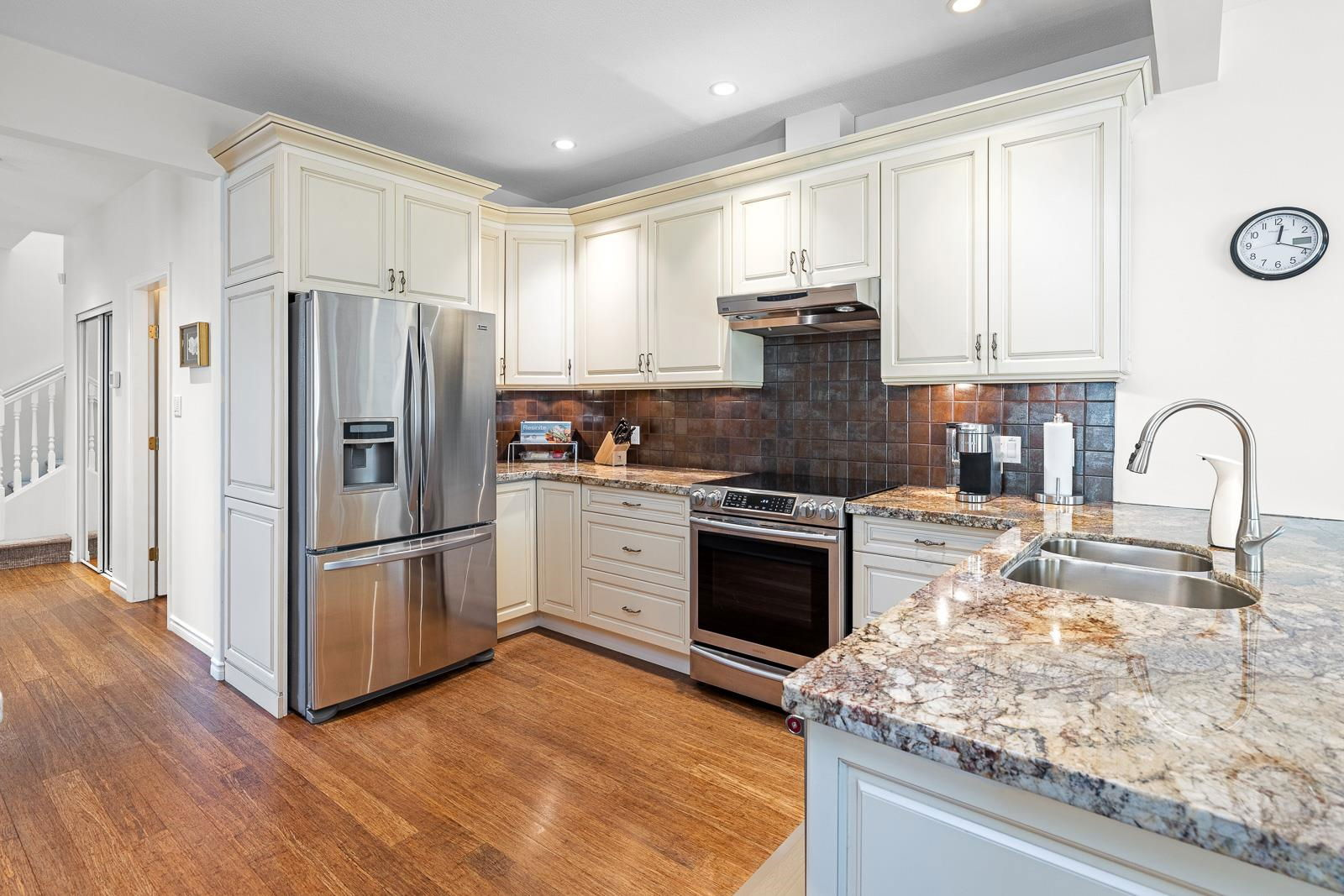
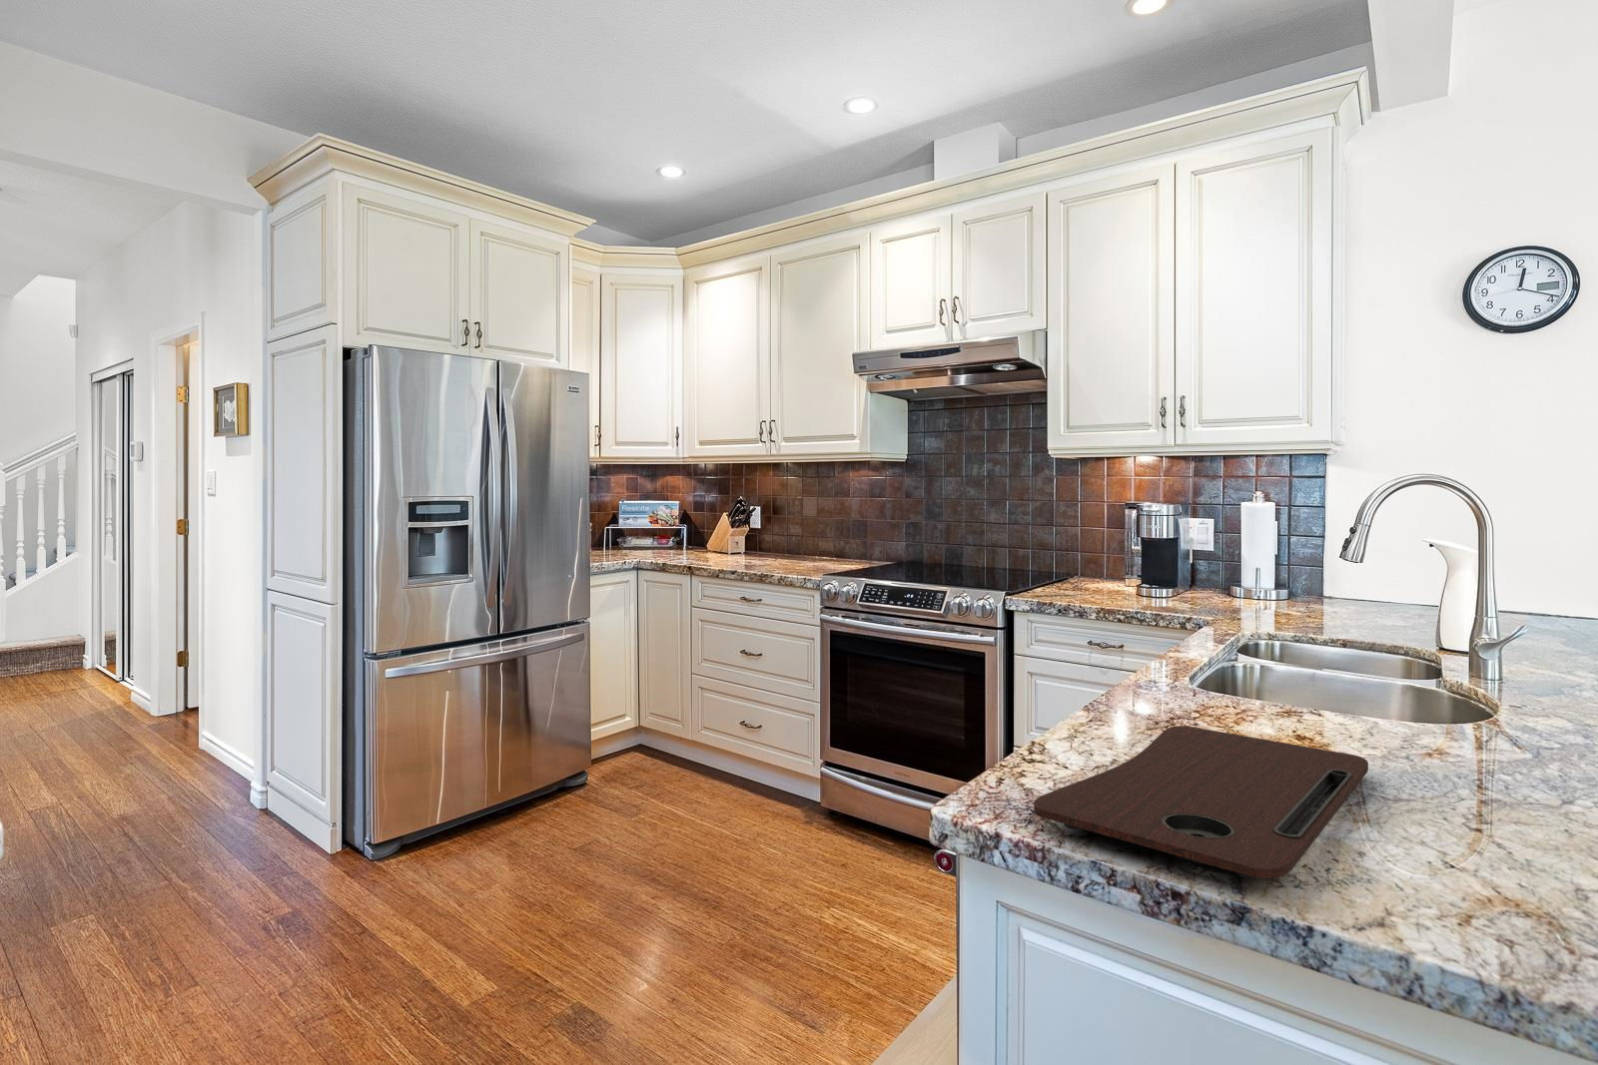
+ cutting board (1214, 788)
